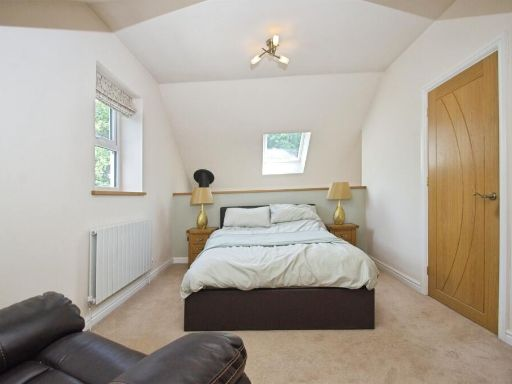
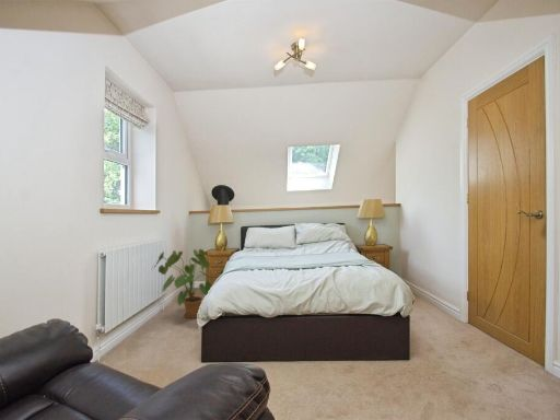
+ house plant (186, 280)
